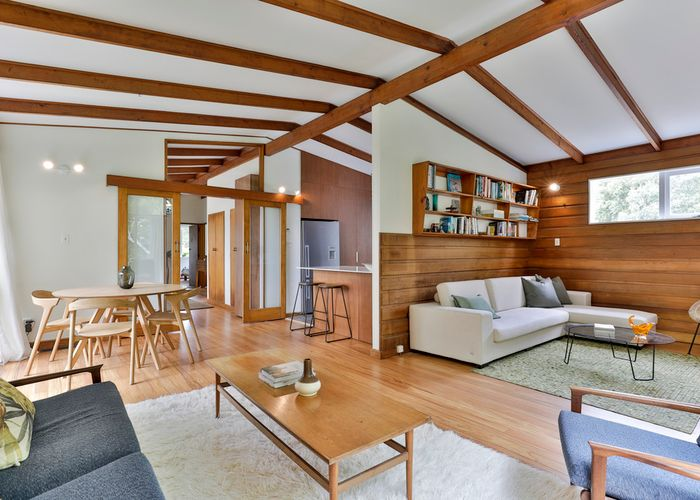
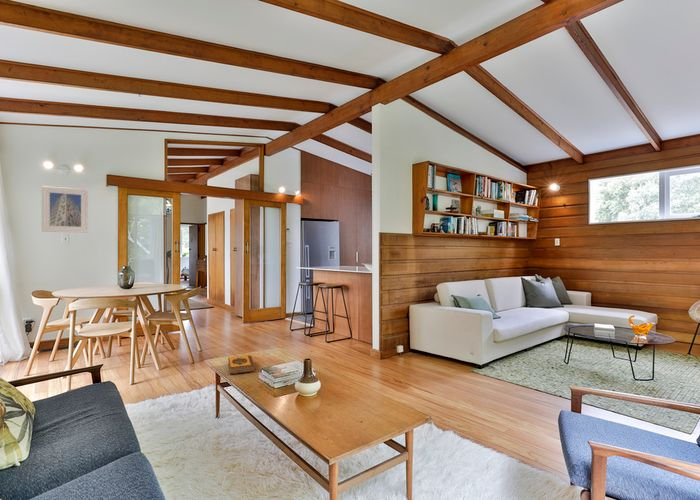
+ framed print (65, 210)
+ hardback book (241, 364)
